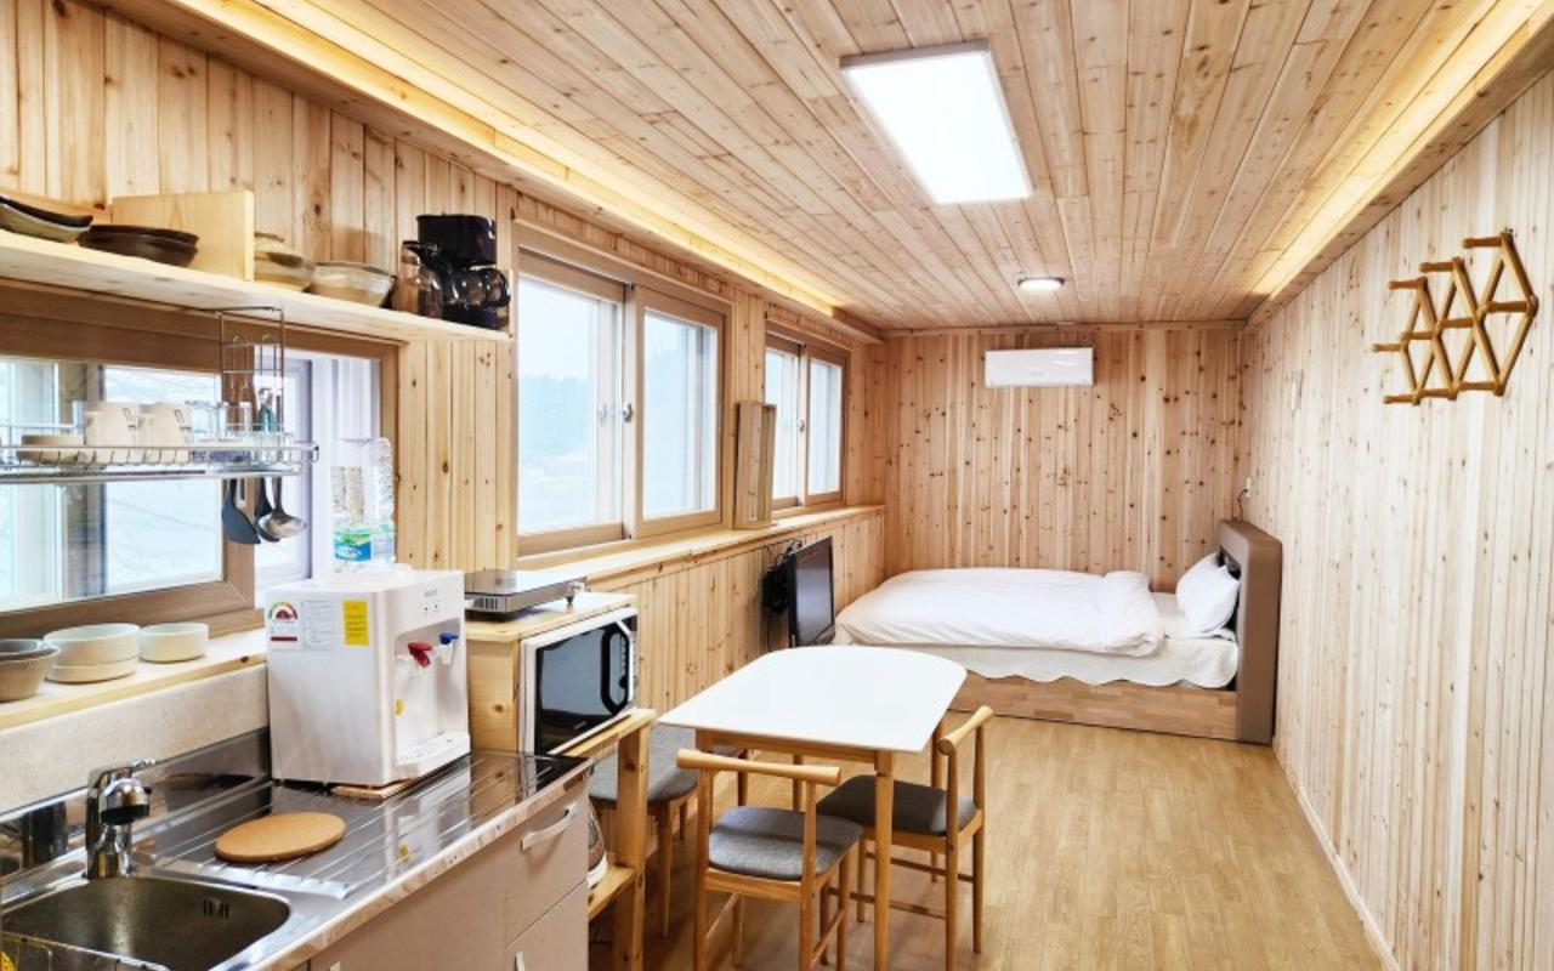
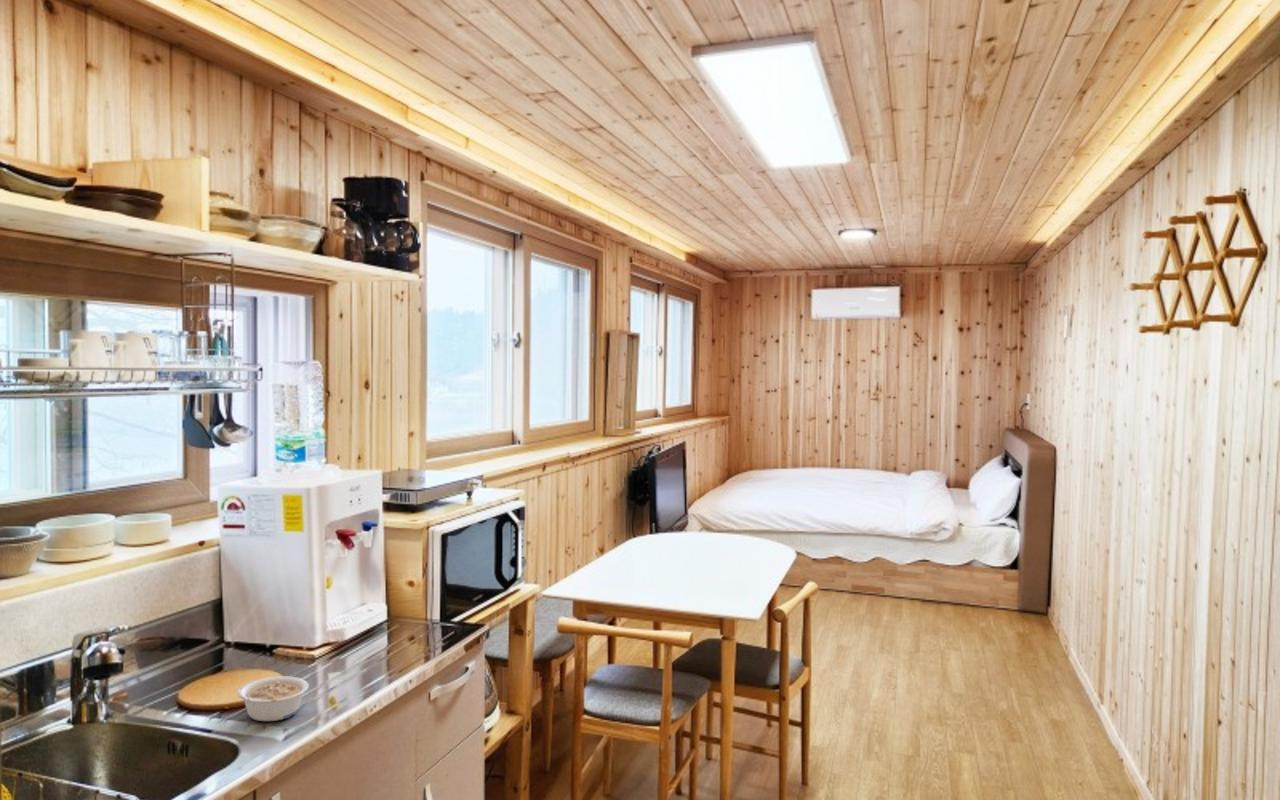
+ legume (275, 698)
